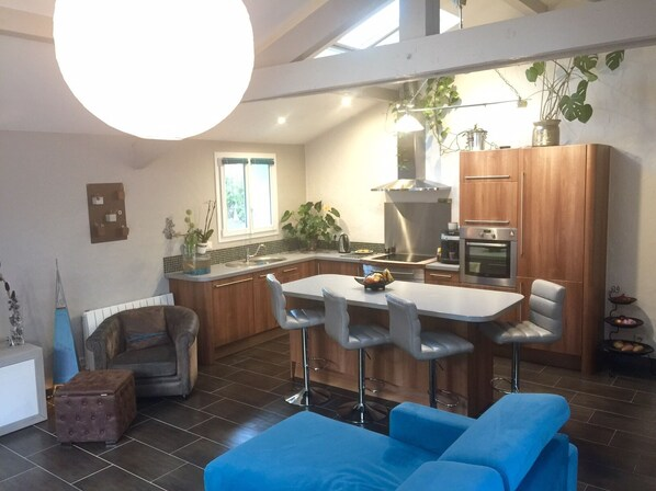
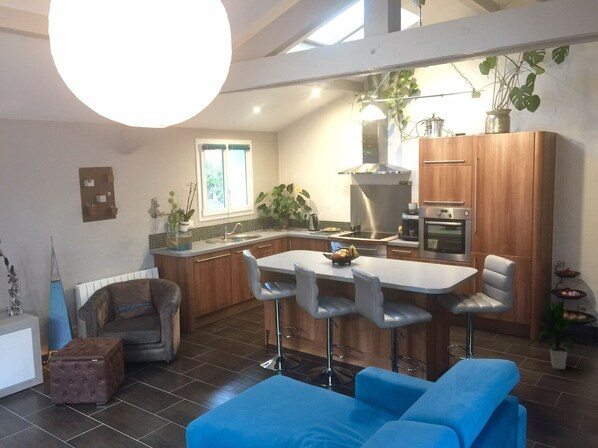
+ indoor plant (556, 332)
